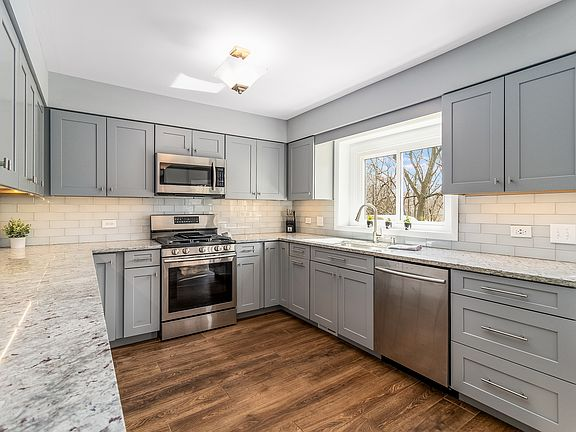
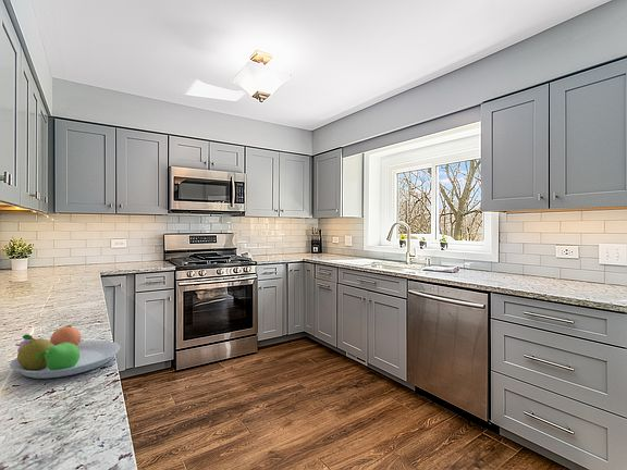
+ fruit bowl (65, 346)
